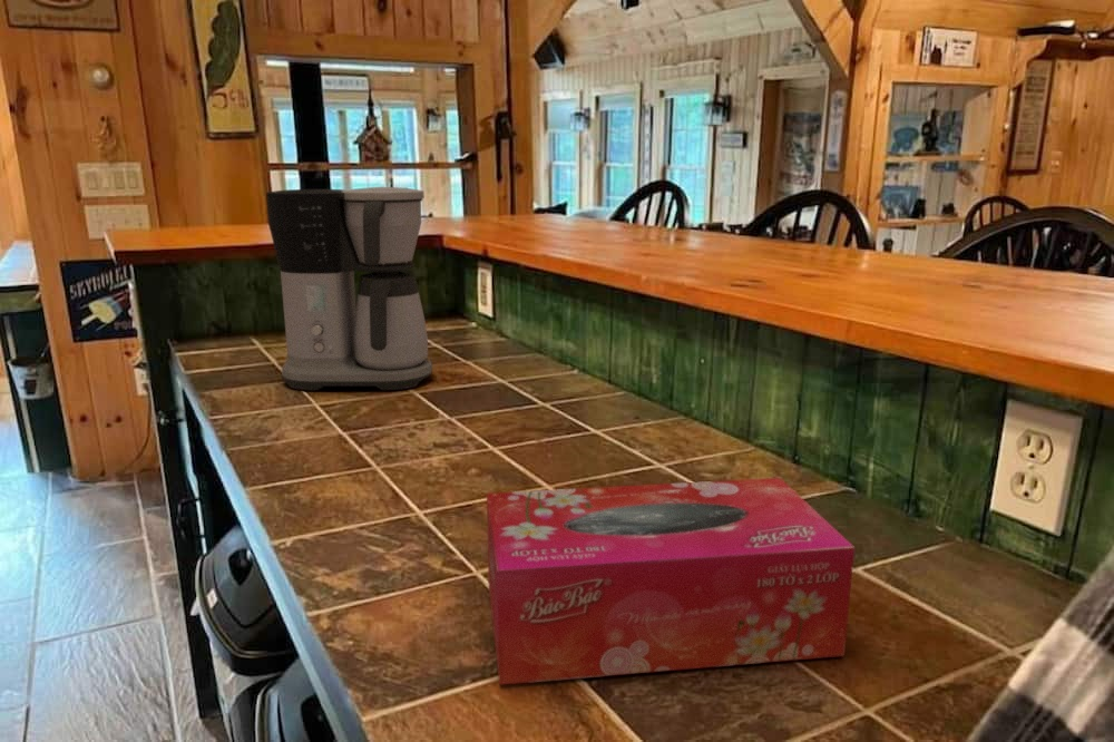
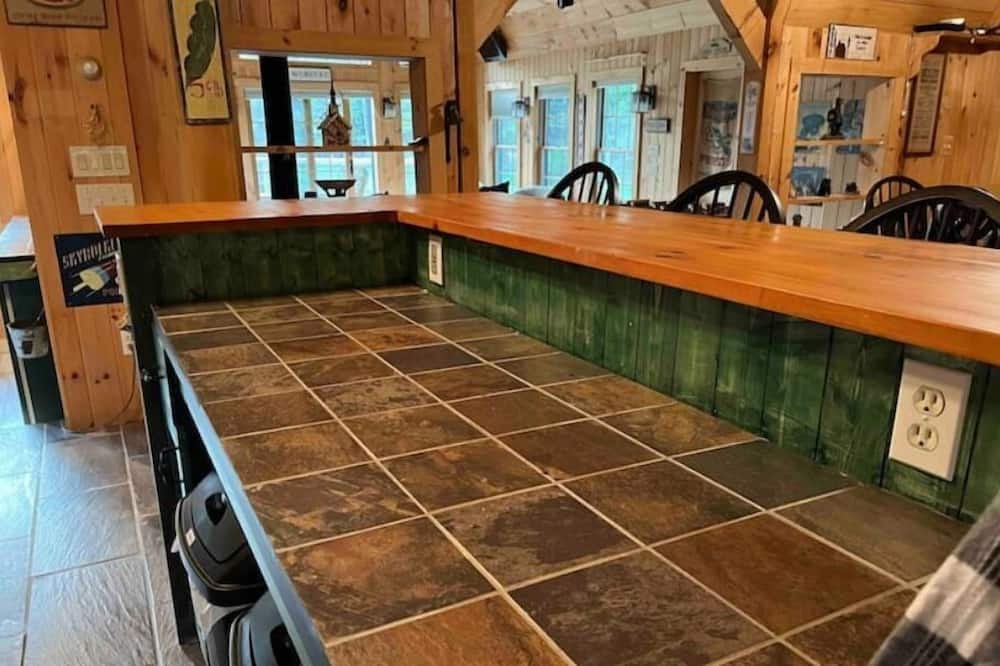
- tissue box (655, 569)
- coffee maker (350, 287)
